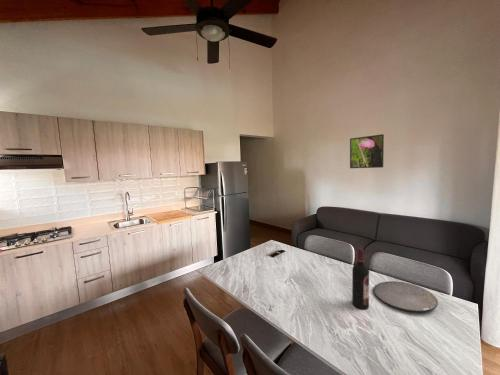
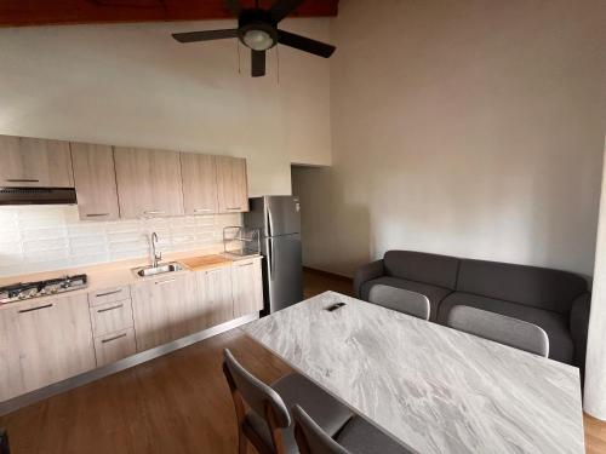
- wine bottle (360, 277)
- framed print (365, 152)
- plate (403, 294)
